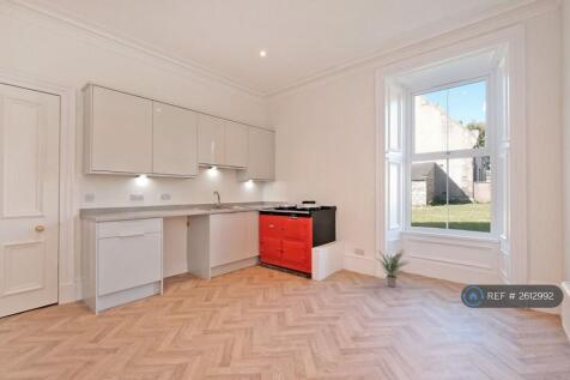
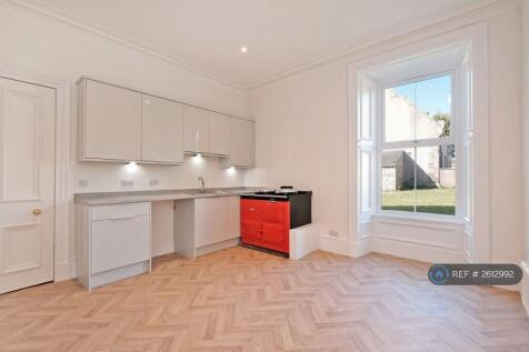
- potted plant (390, 267)
